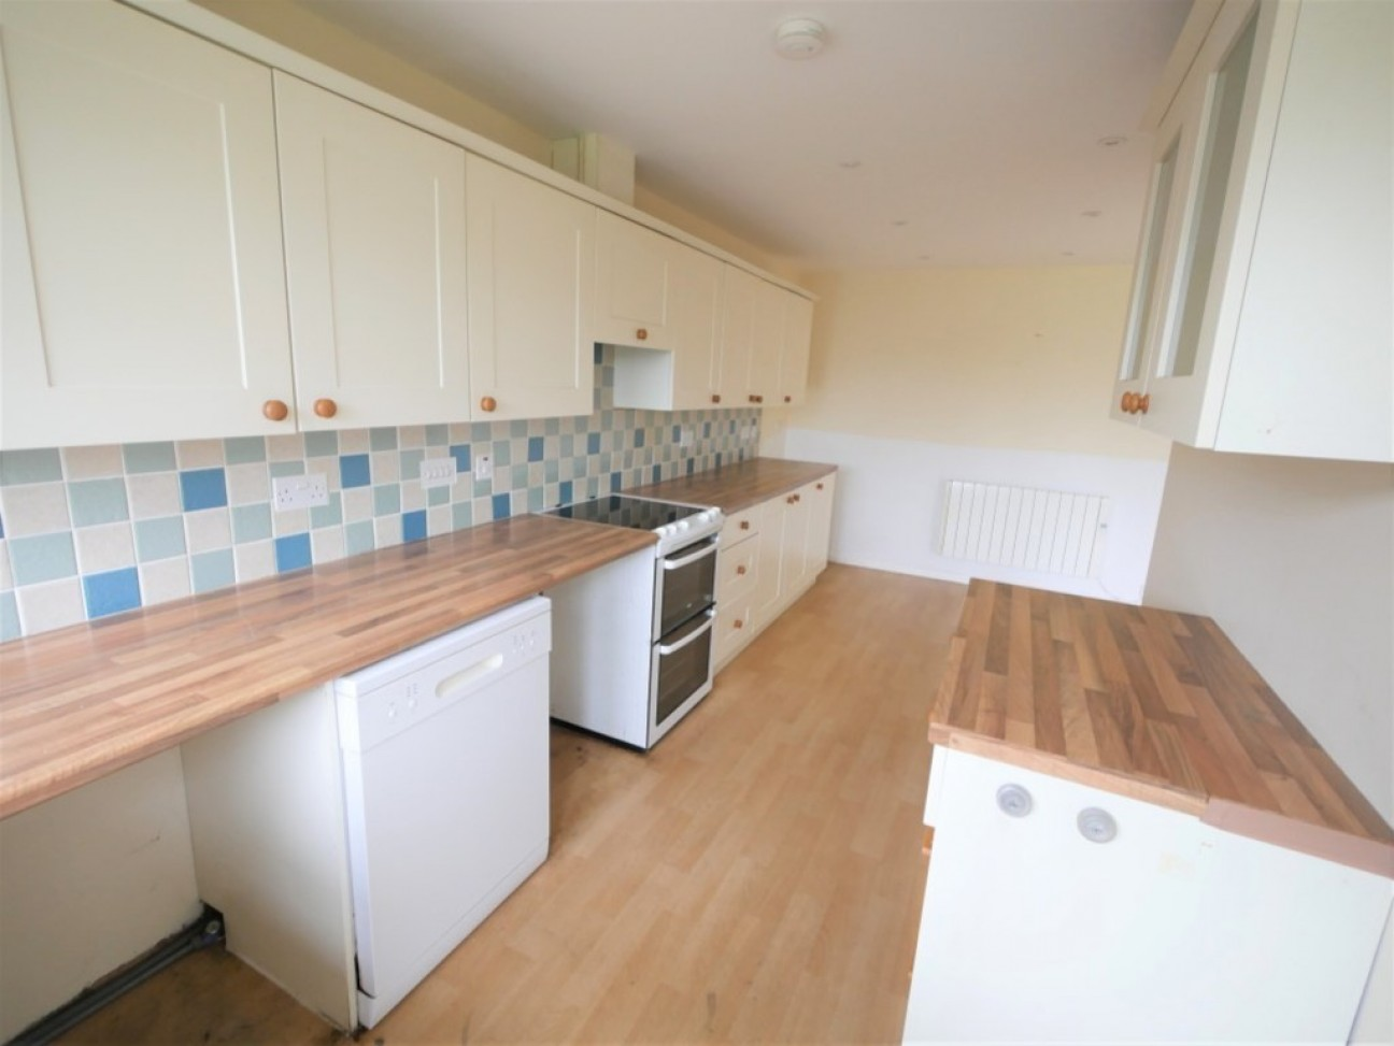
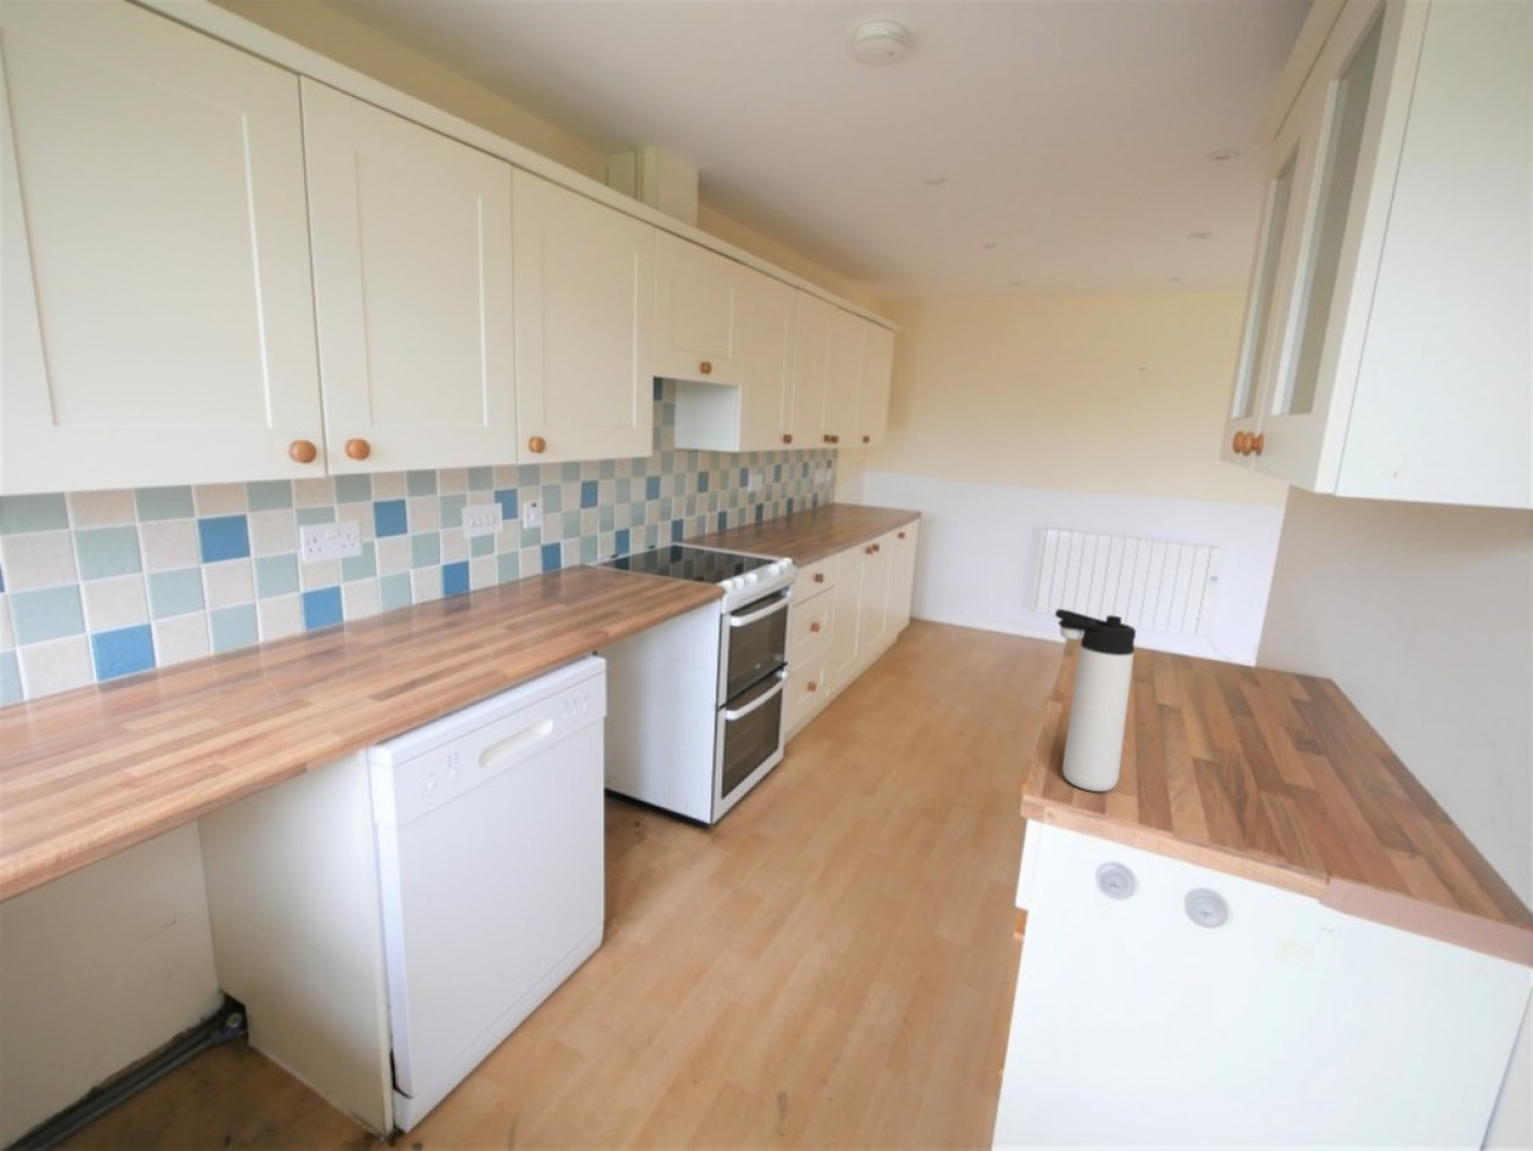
+ thermos bottle (1086, 698)
